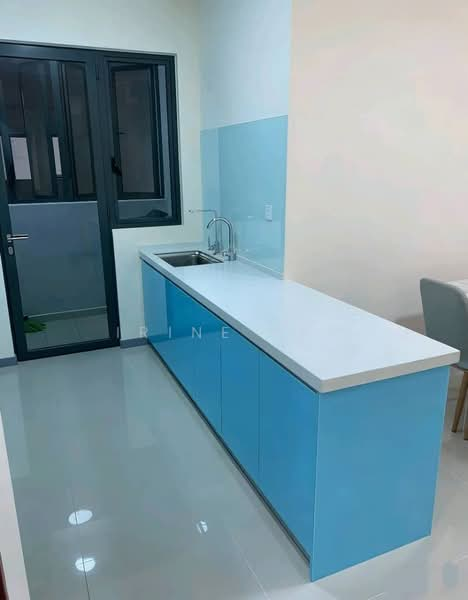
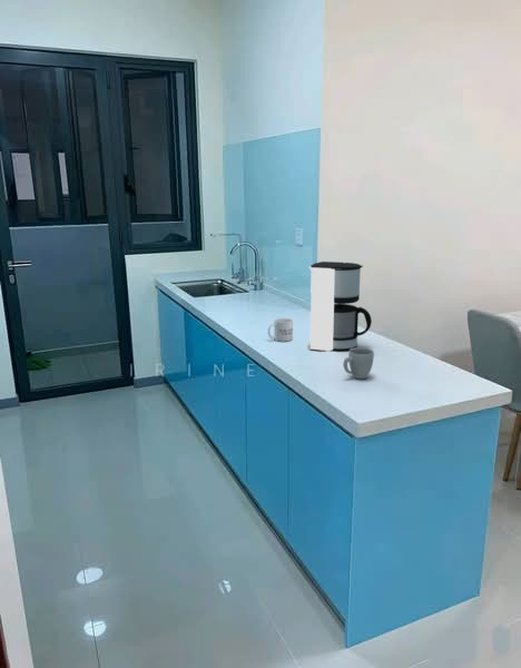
+ mug (356, 364)
+ mug (279, 330)
+ coffee maker (341, 306)
